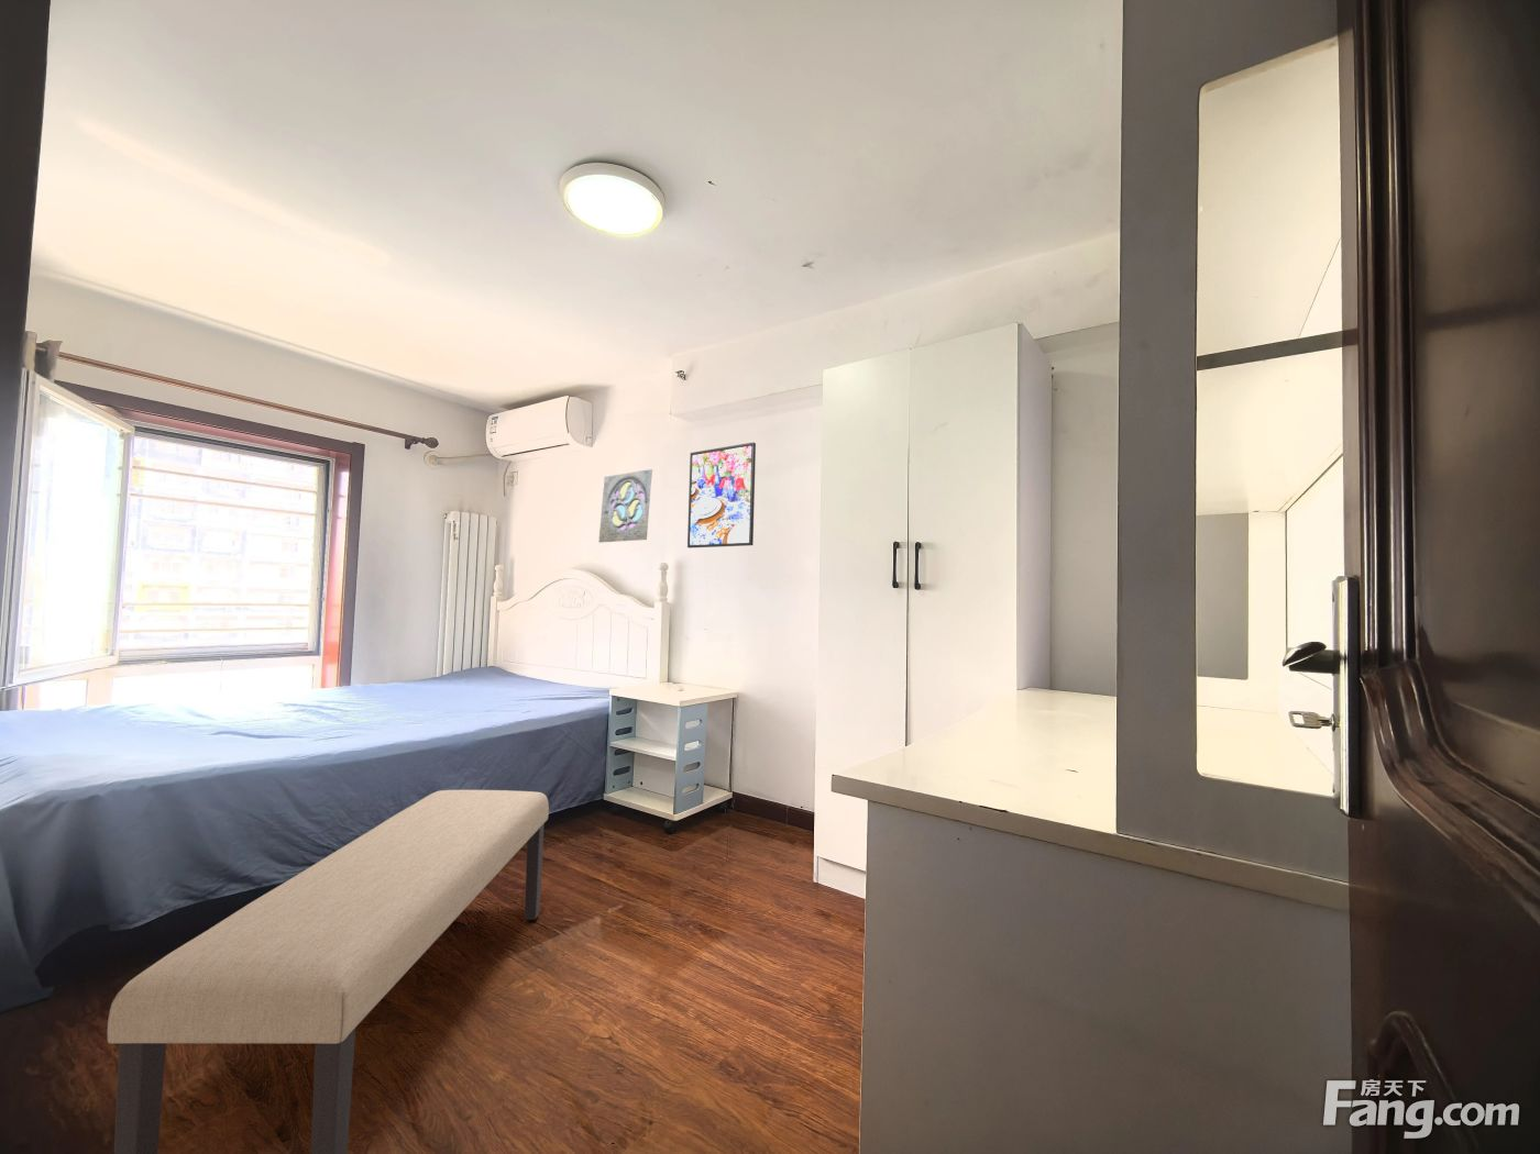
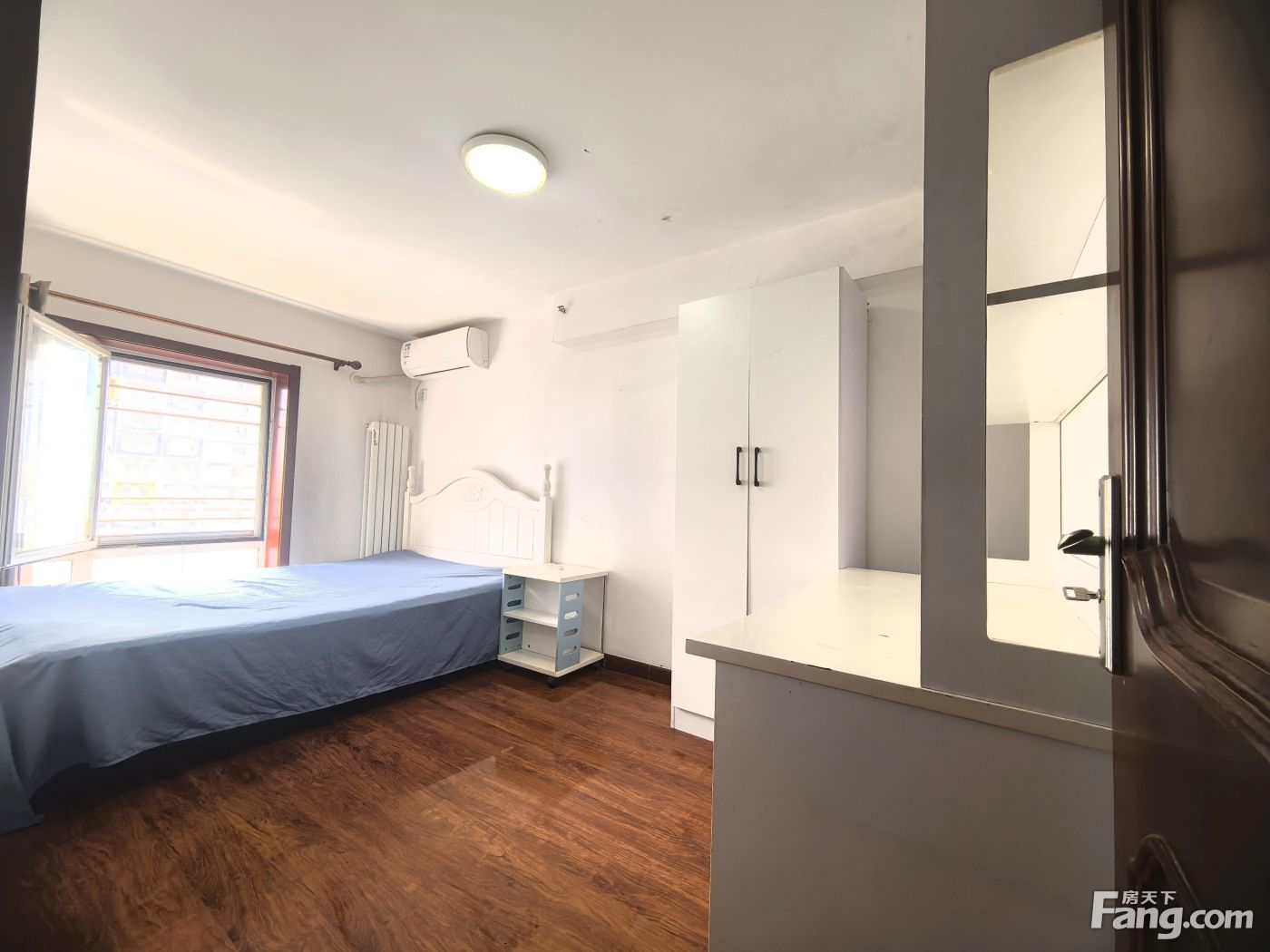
- wall ornament (624, 507)
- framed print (719, 497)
- bench (400, 932)
